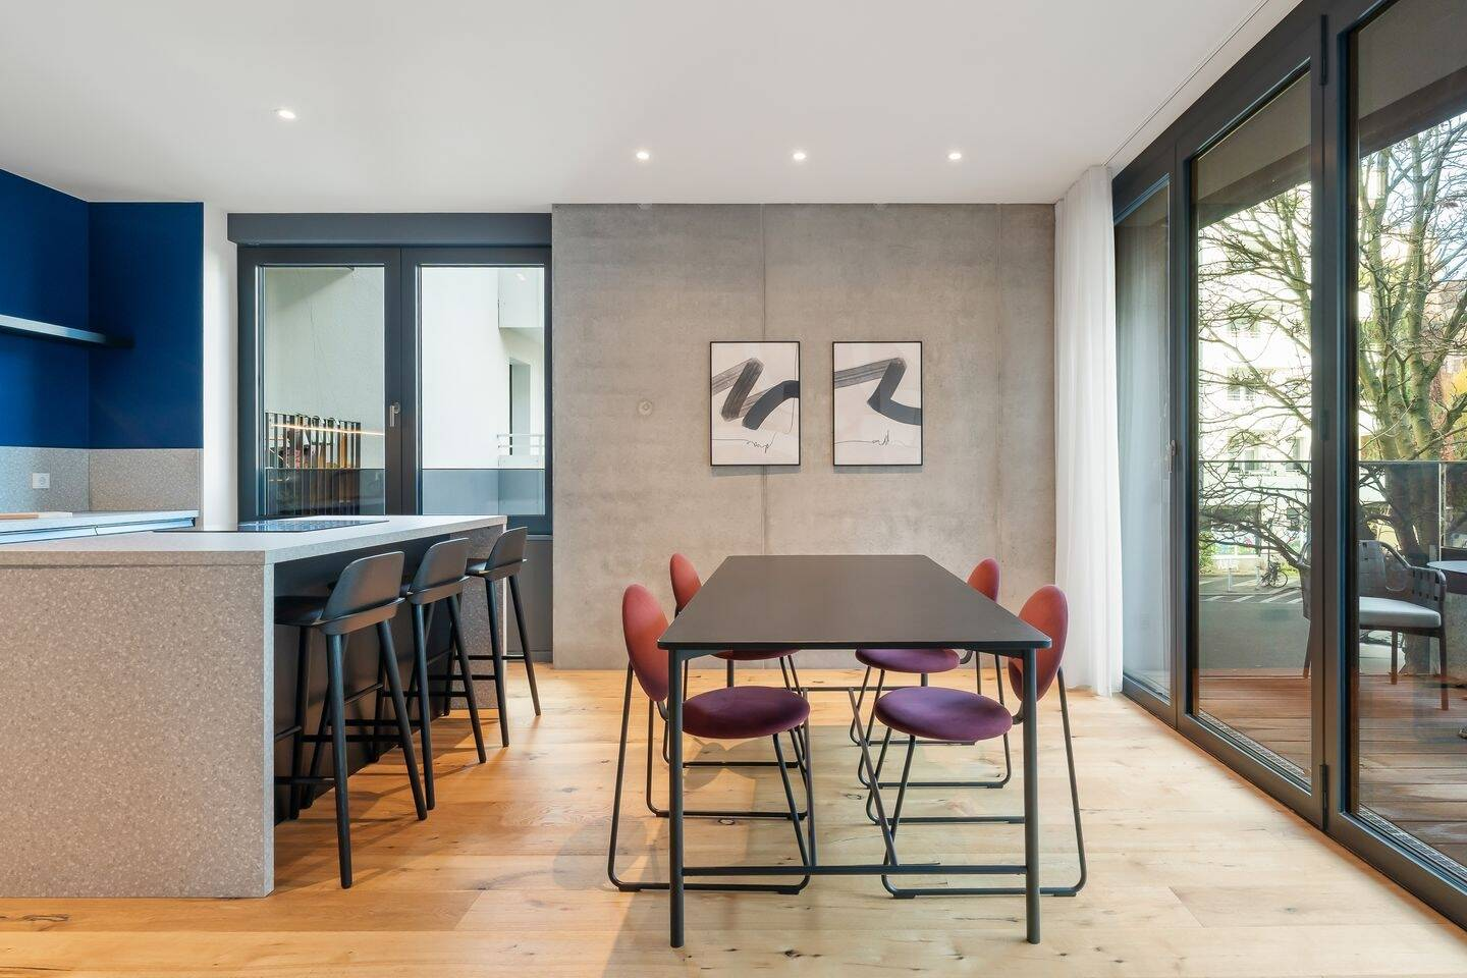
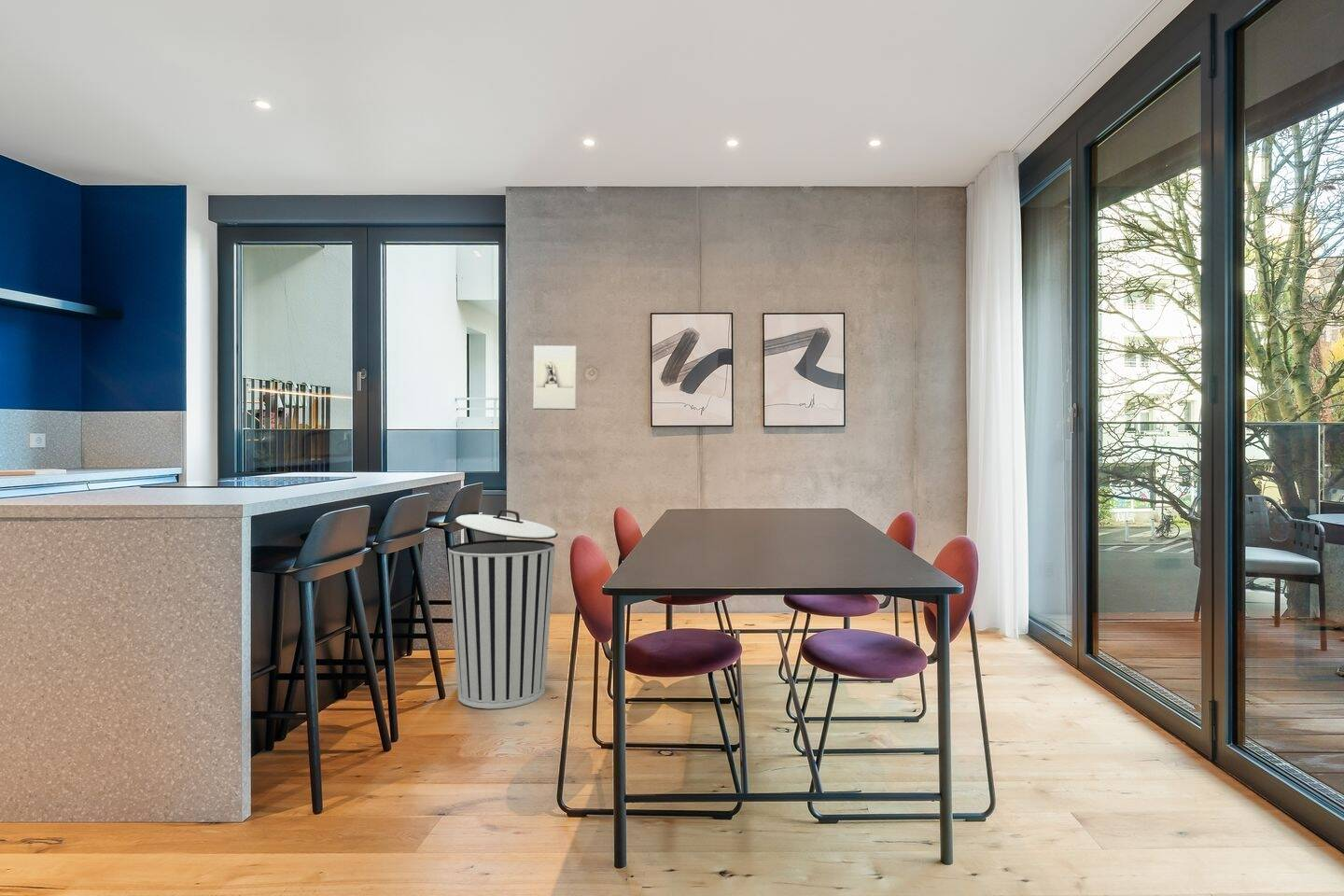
+ trash can (503, 601)
+ wall sculpture (554, 377)
